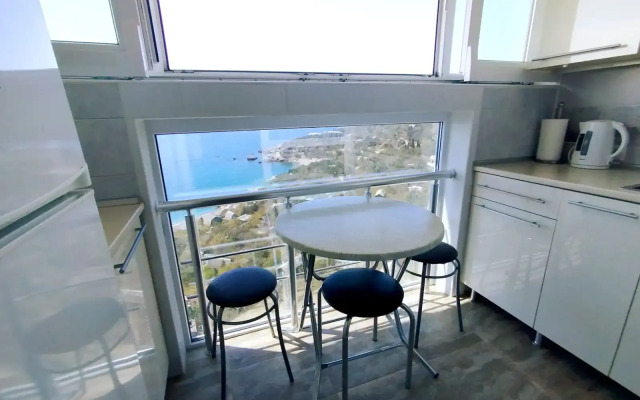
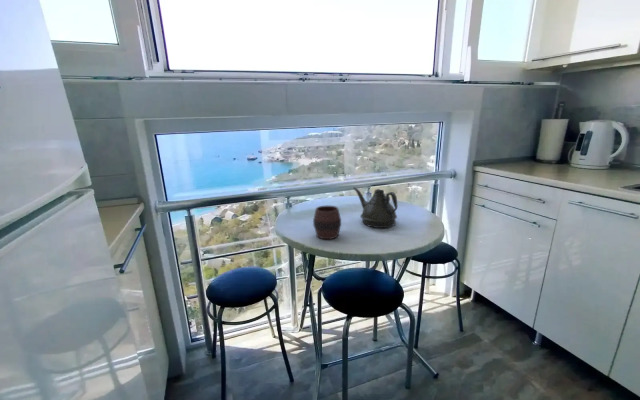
+ teapot (373, 204)
+ cup (327, 222)
